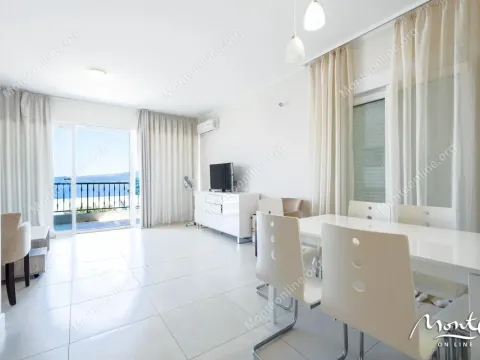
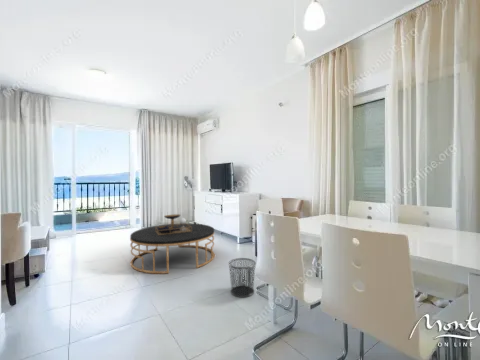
+ waste bin (241, 277)
+ coffee table (174, 236)
